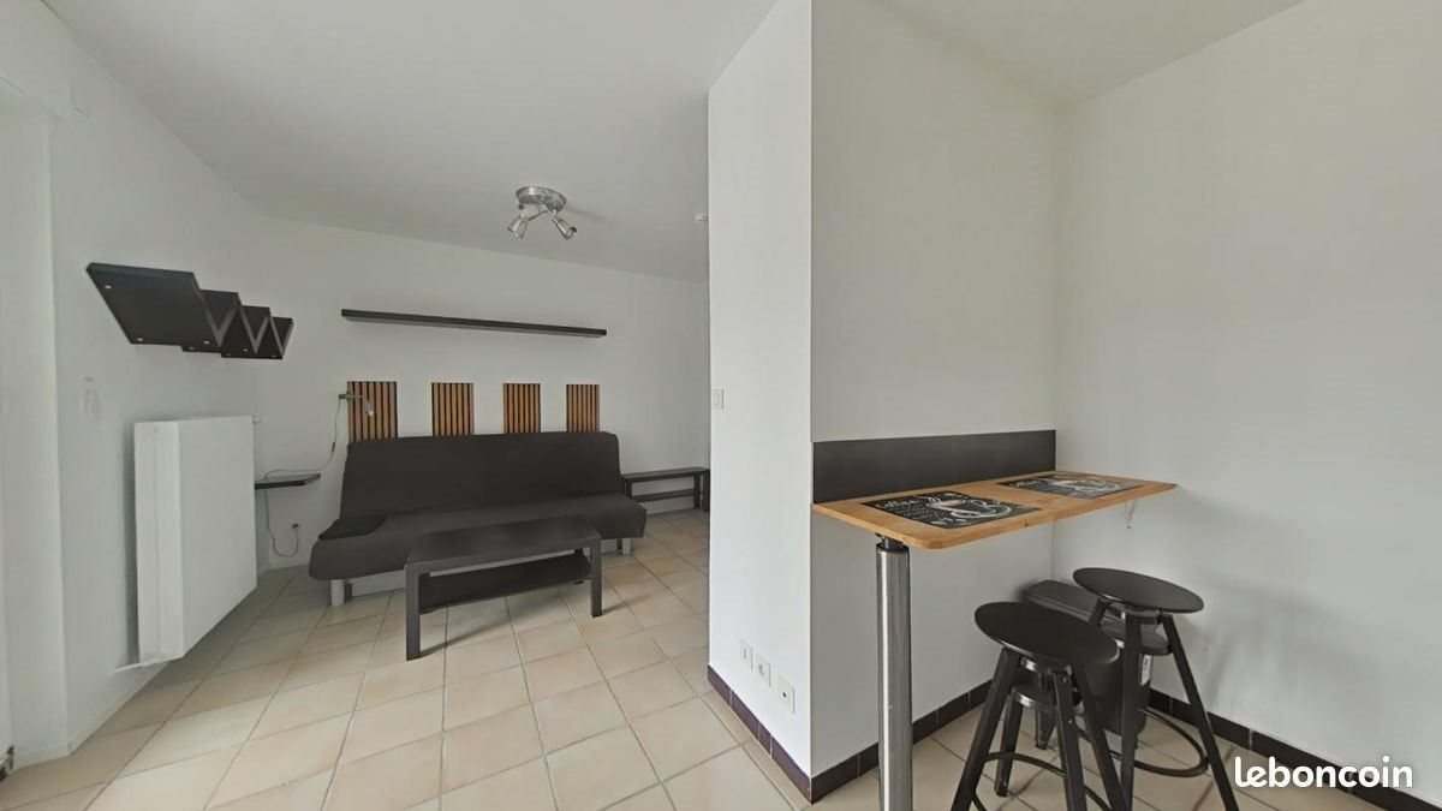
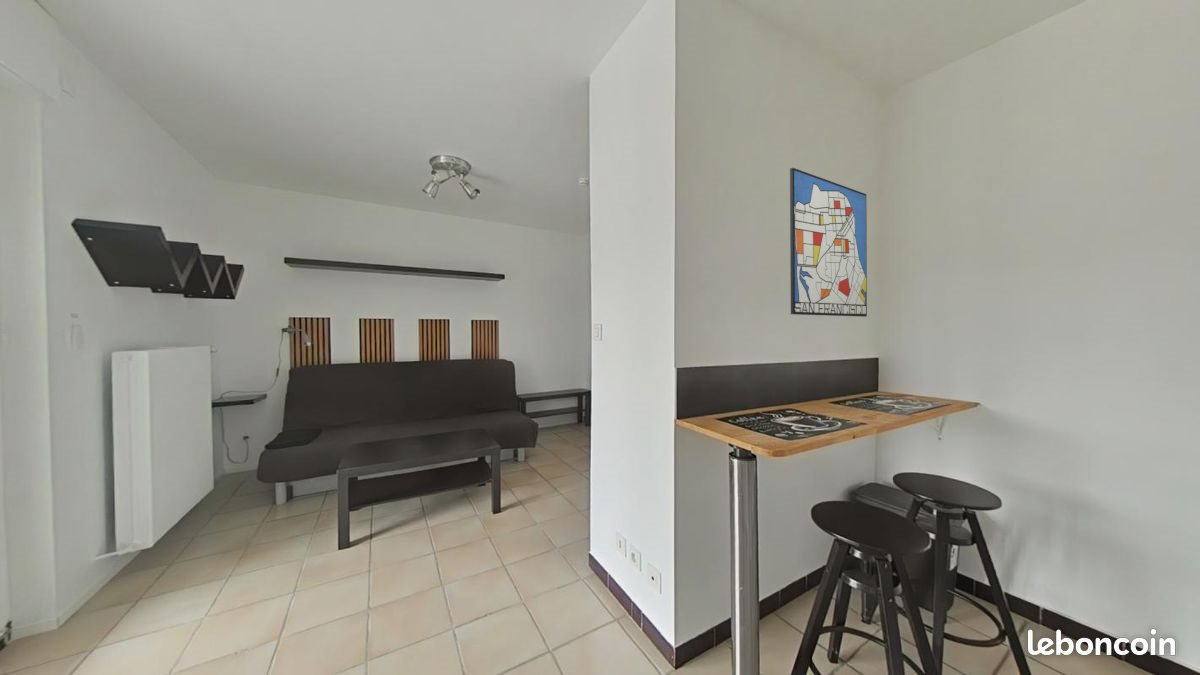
+ wall art (831, 249)
